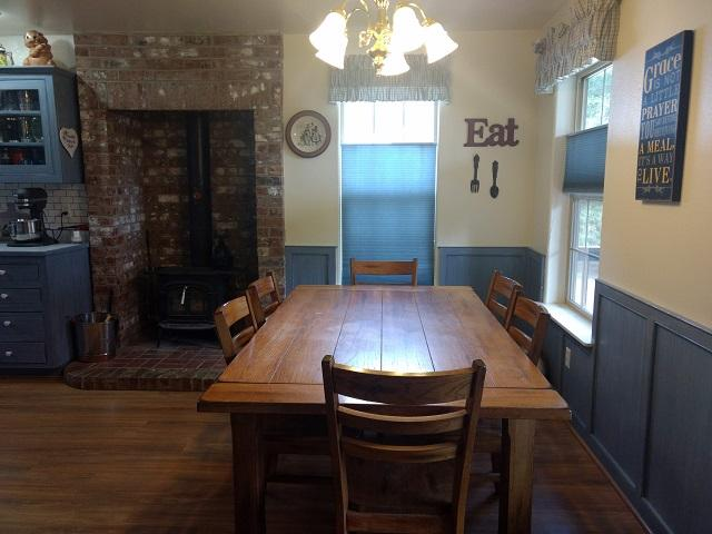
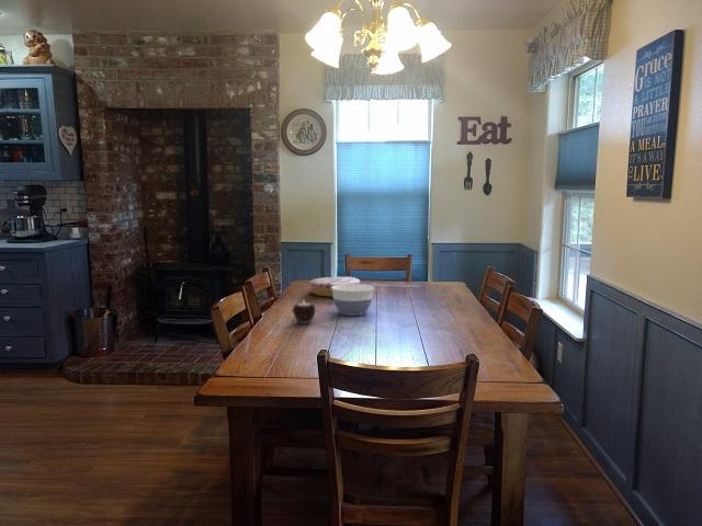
+ bowl (352, 299)
+ plate (333, 285)
+ candle (304, 310)
